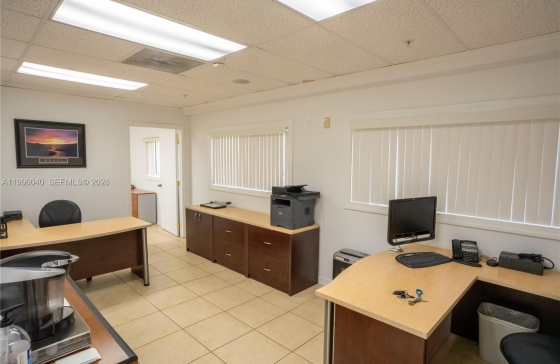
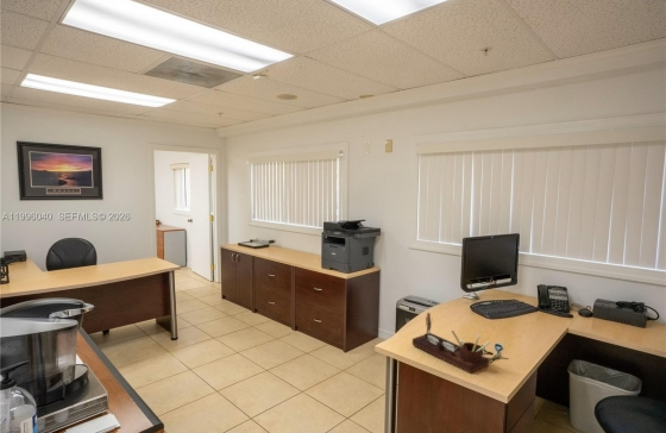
+ desk organizer (450, 341)
